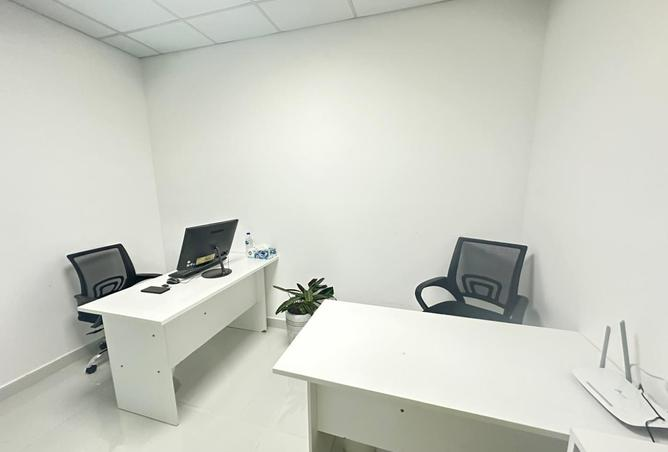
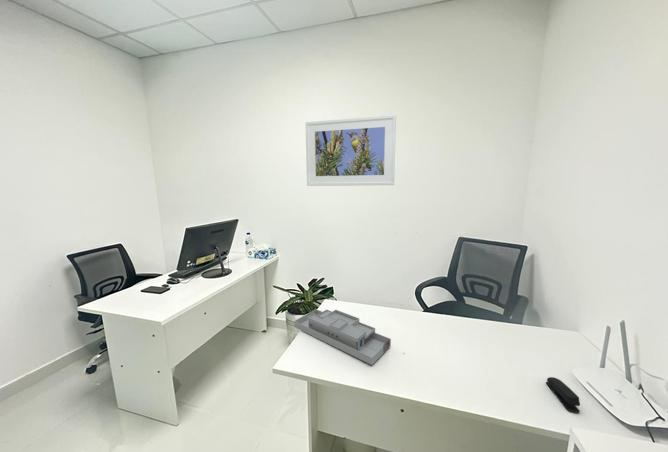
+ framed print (348, 152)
+ stapler (562, 390)
+ desk organizer (339, 327)
